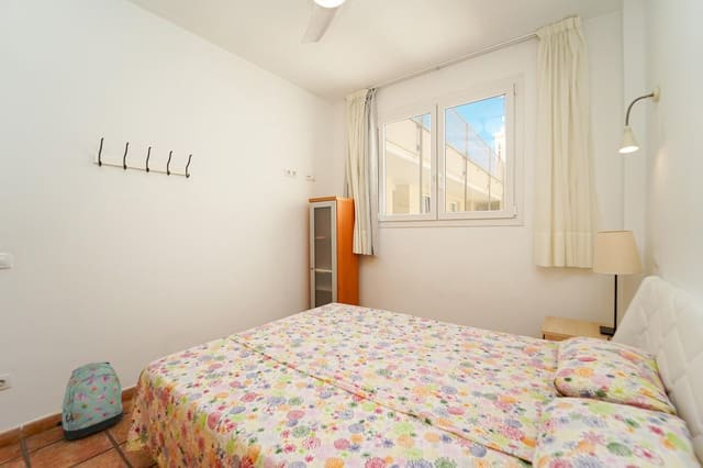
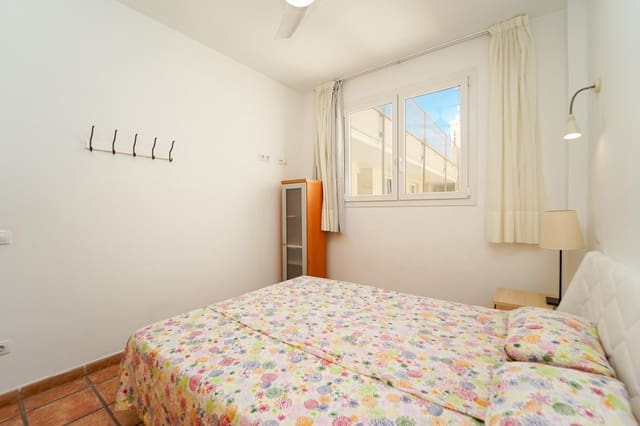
- backpack (96, 395)
